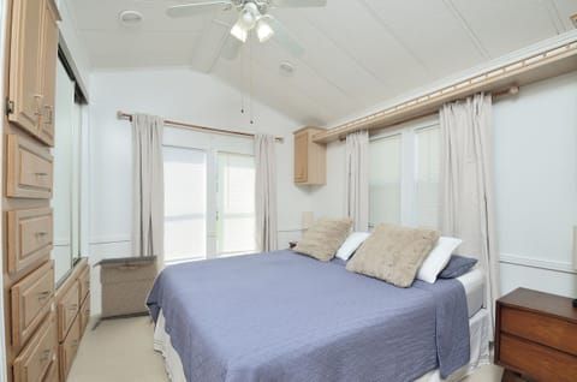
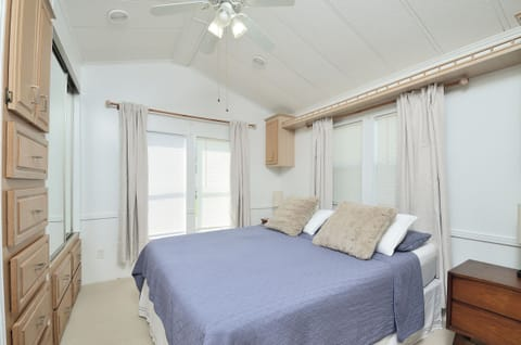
- laundry hamper (127, 290)
